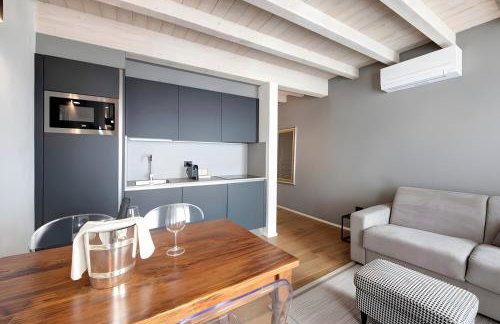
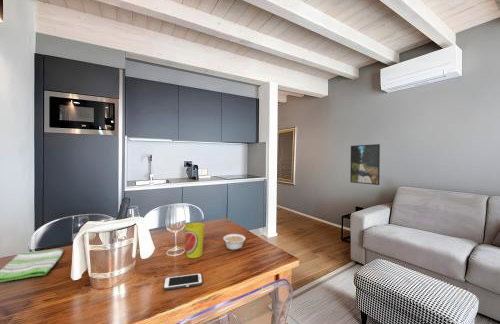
+ legume (234, 241)
+ cup (194, 240)
+ dish towel (31, 262)
+ cell phone (183, 281)
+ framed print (364, 164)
